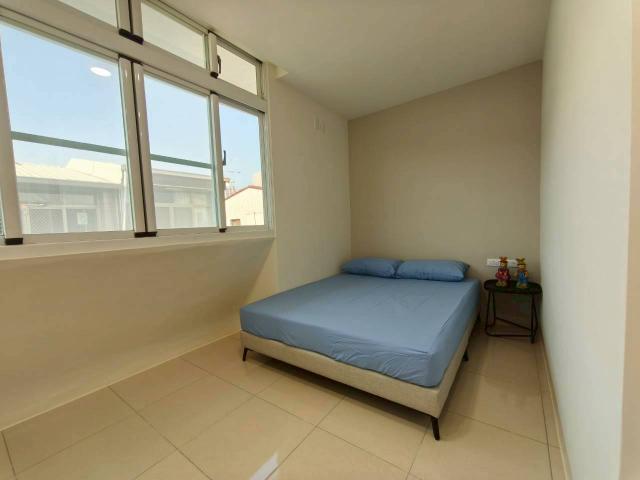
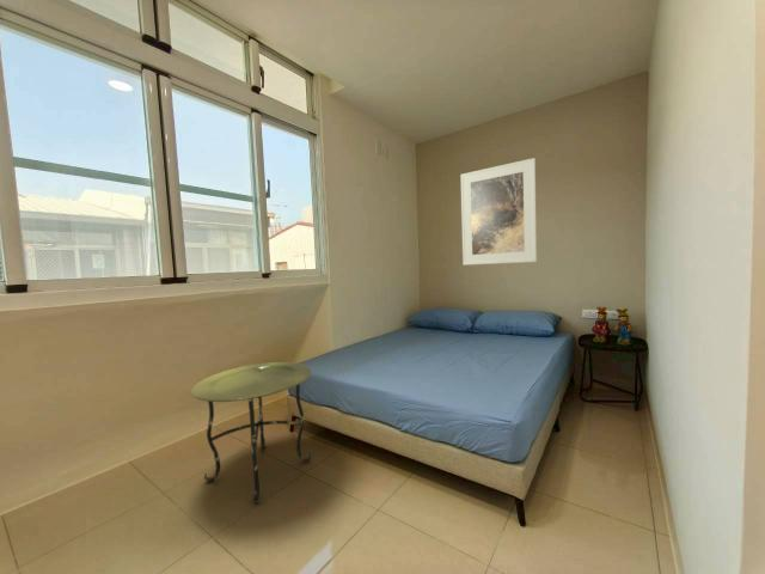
+ side table (258, 423)
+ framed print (496, 215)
